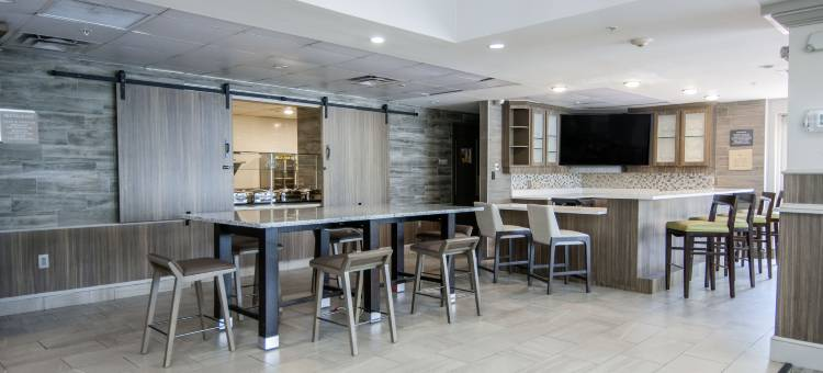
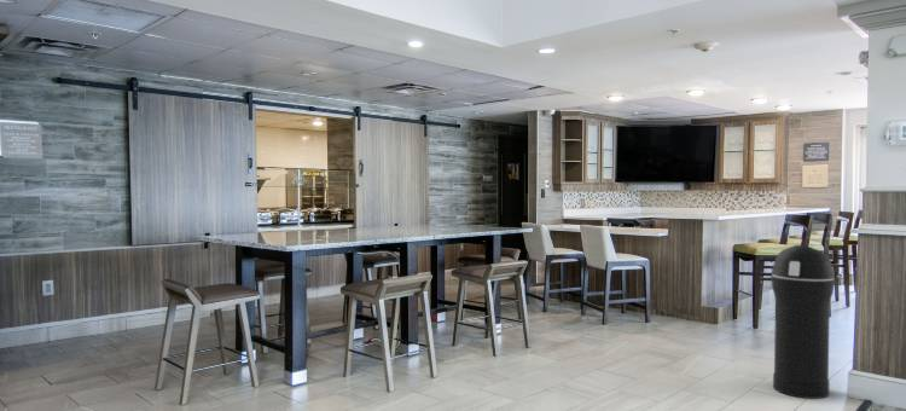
+ trash can (801, 318)
